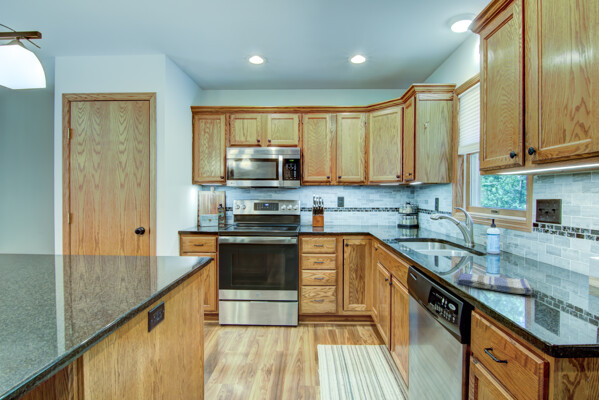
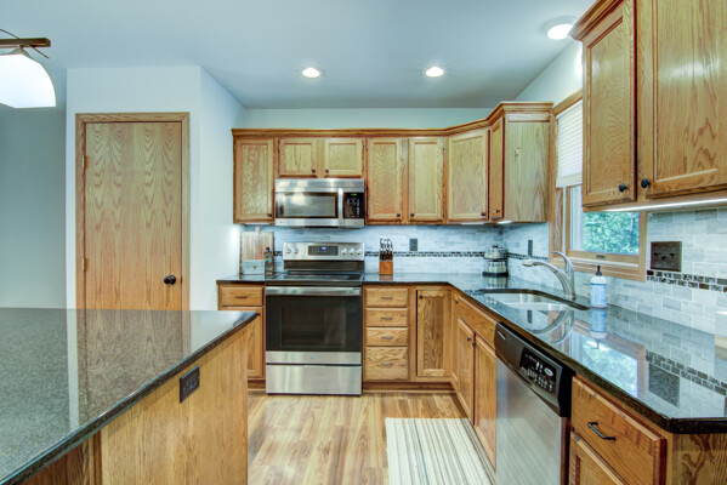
- dish towel (492, 281)
